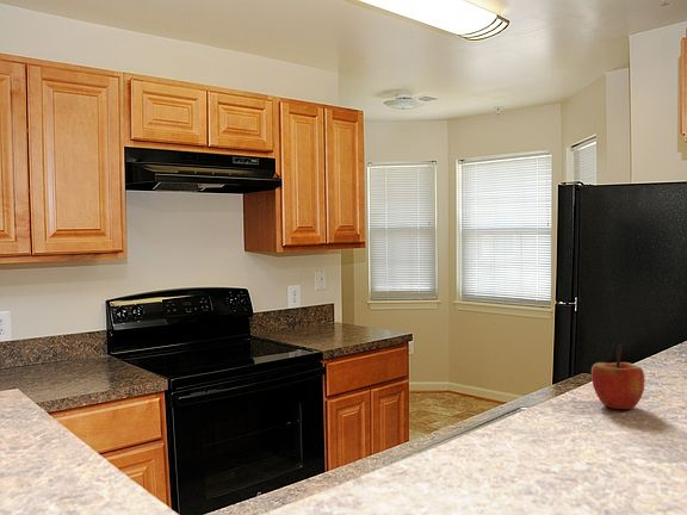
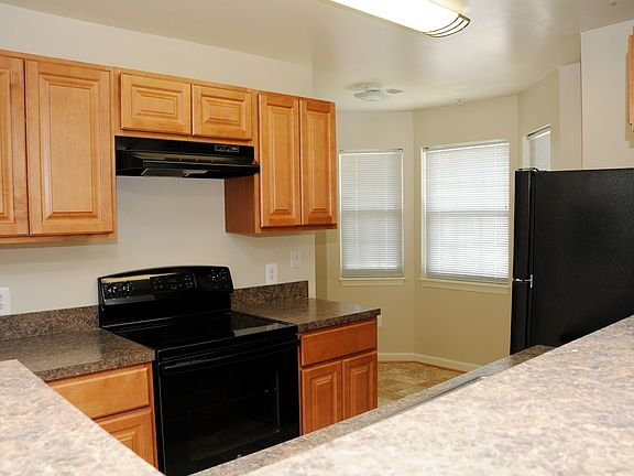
- apple (618, 376)
